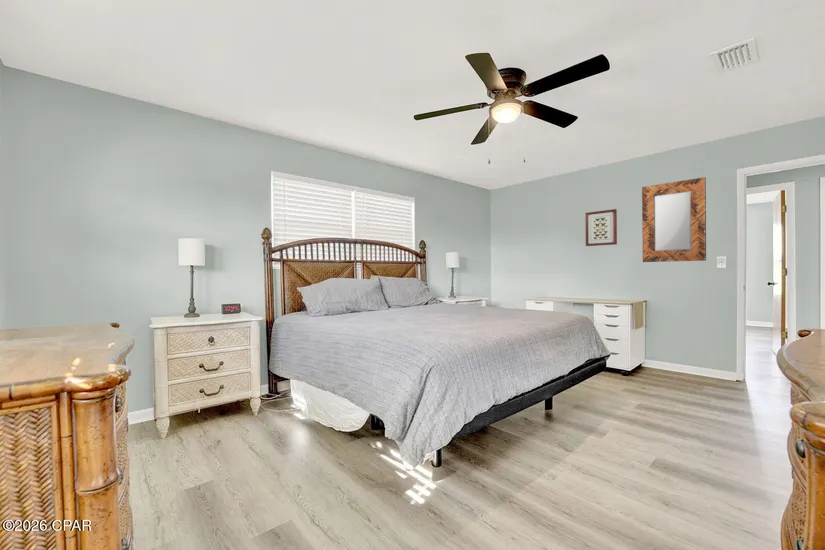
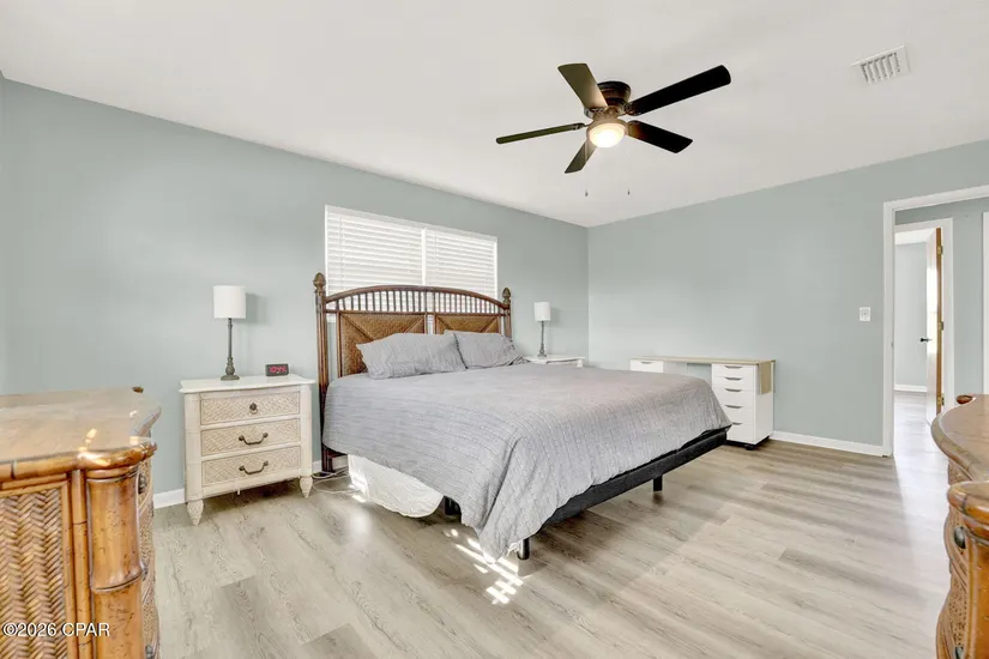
- home mirror (672, 222)
- wall art (600, 228)
